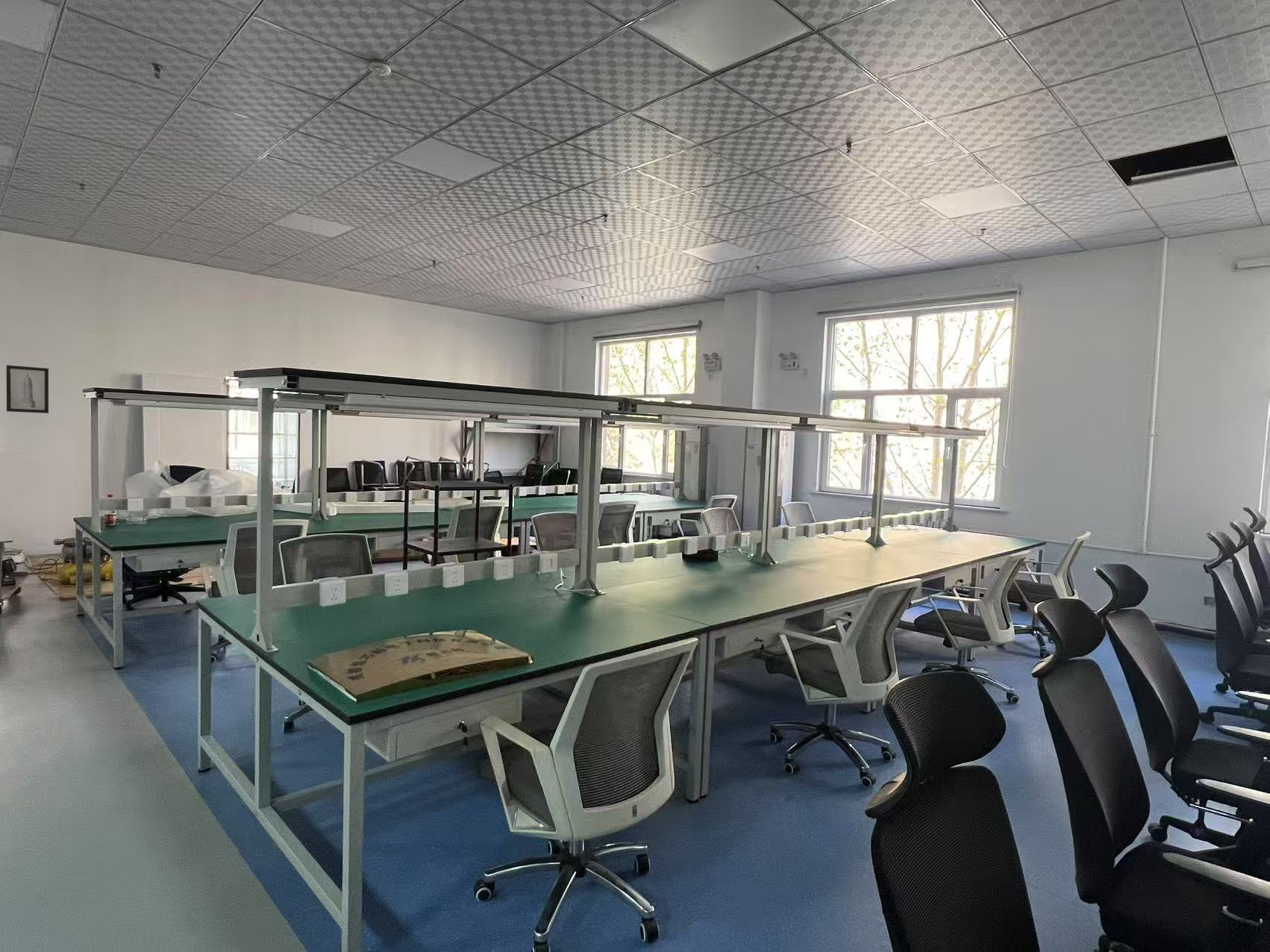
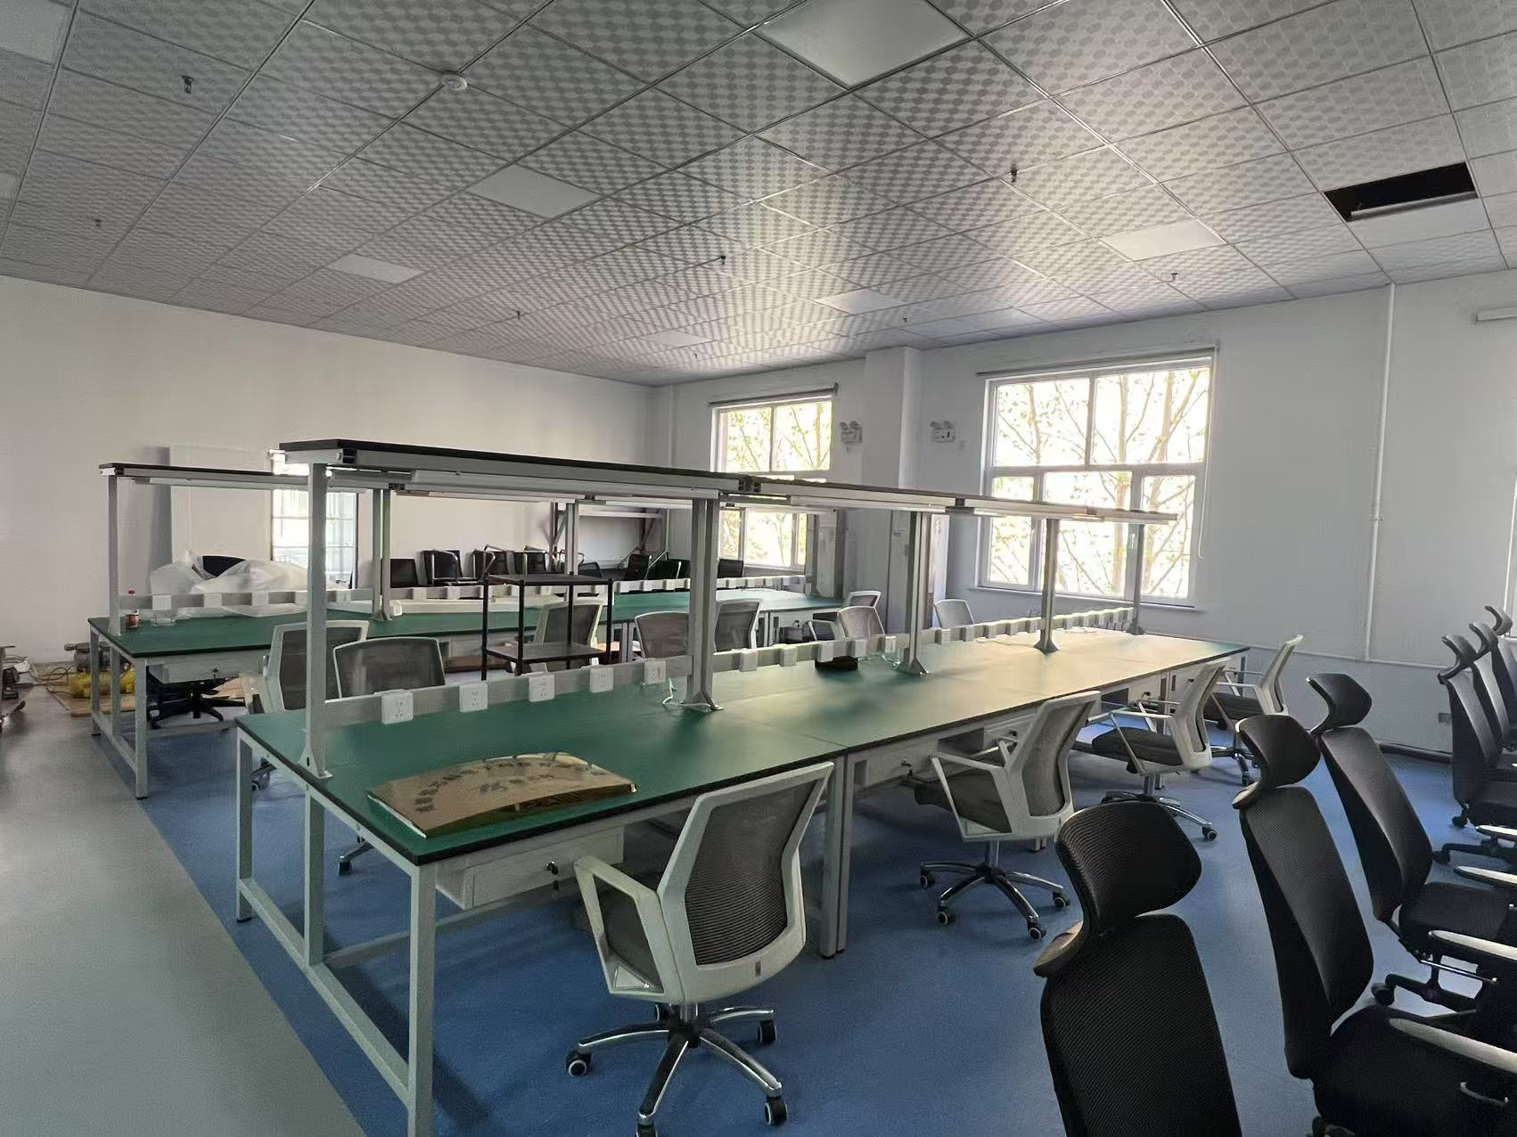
- wall art (28, 389)
